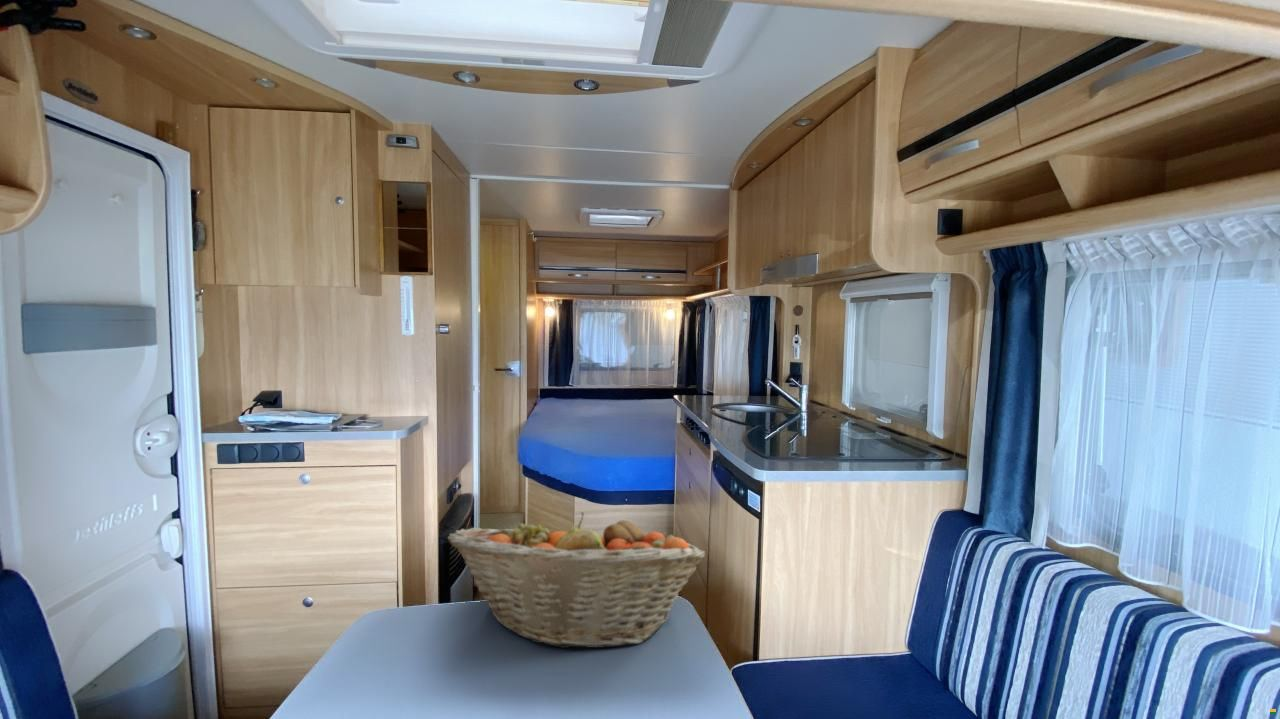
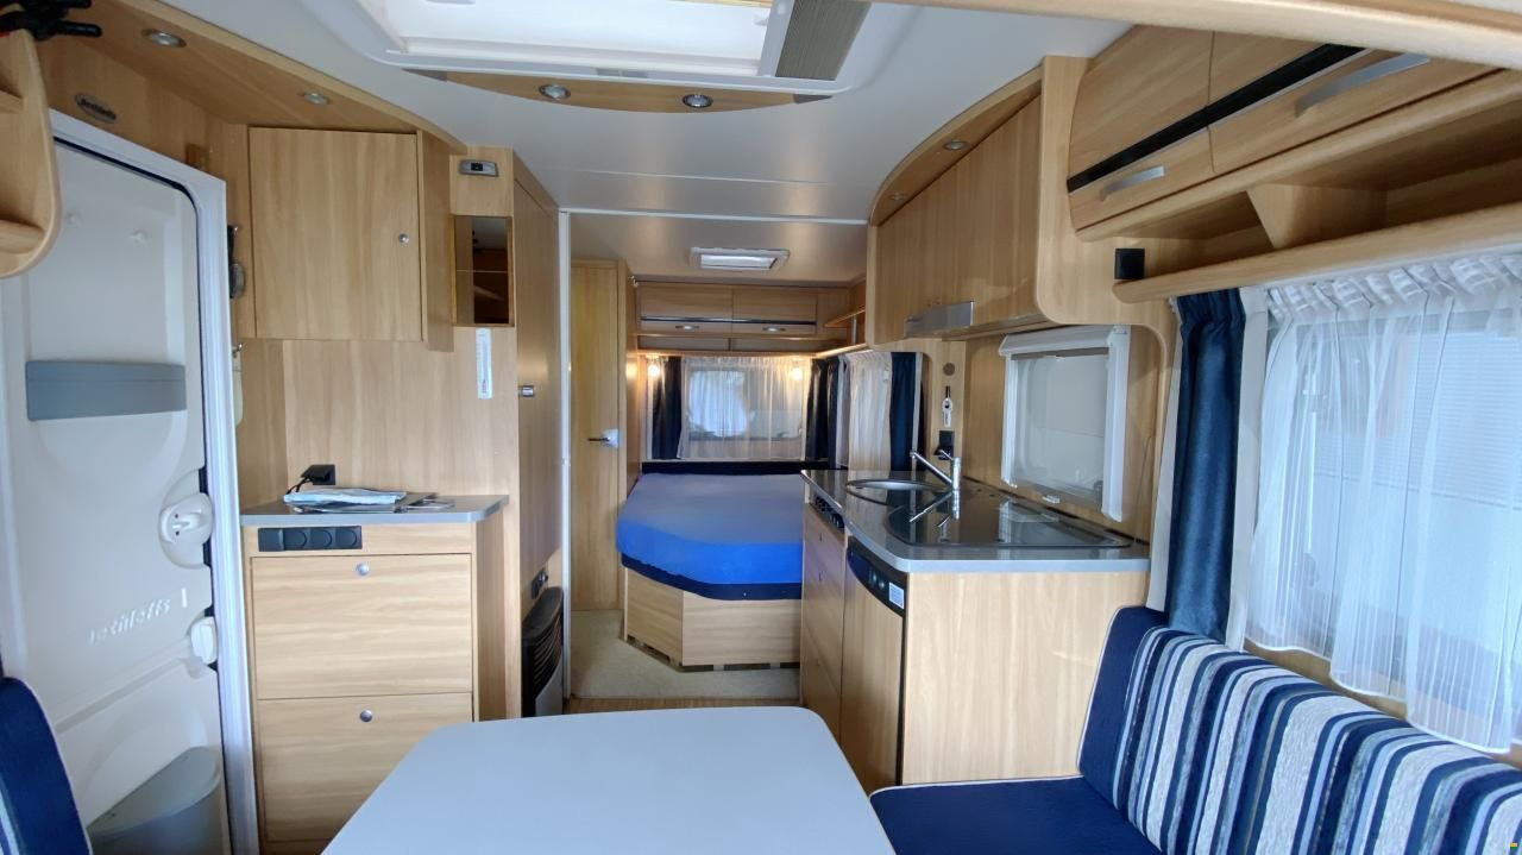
- fruit basket (576, 562)
